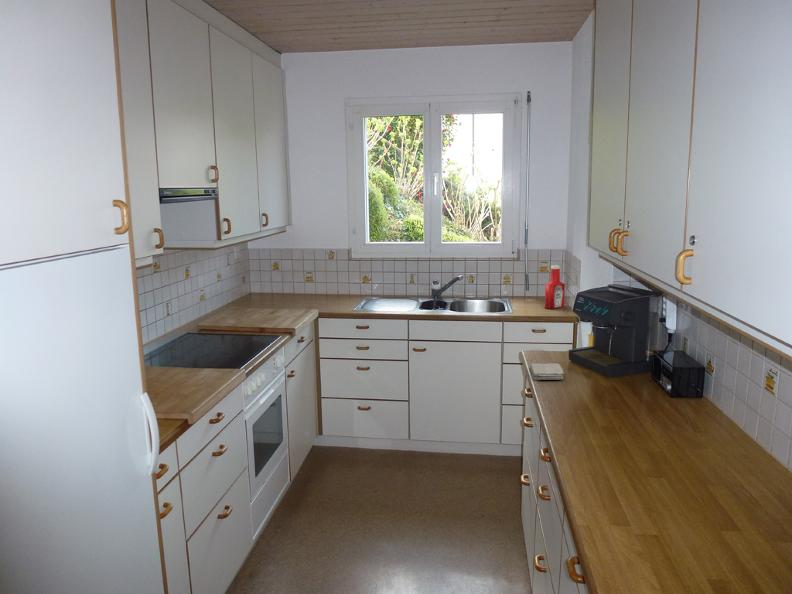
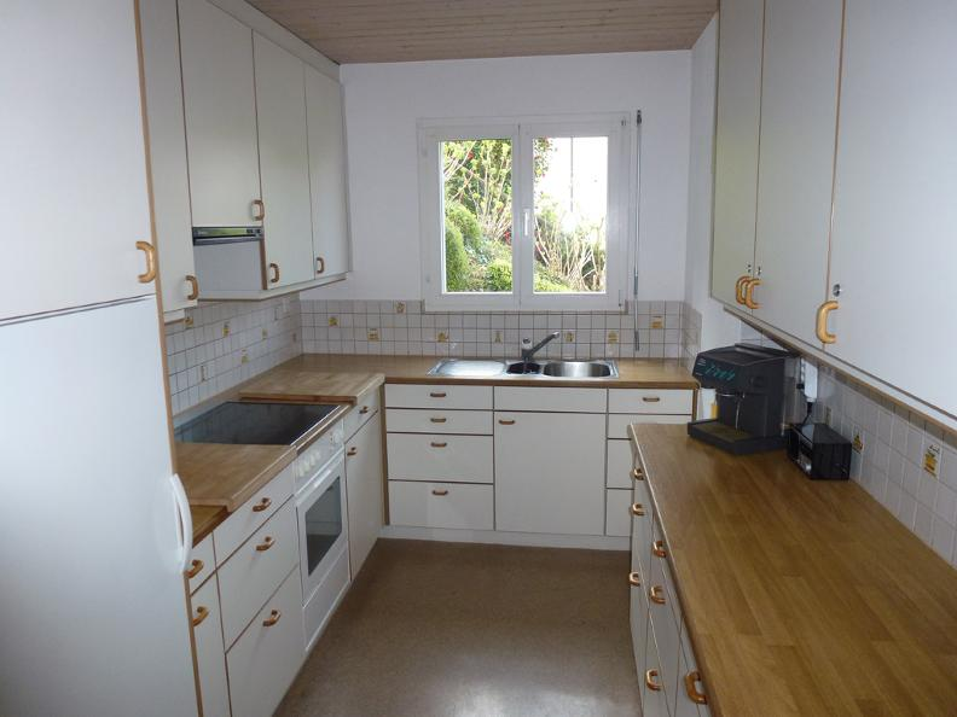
- soap bottle (555, 286)
- washcloth (546, 370)
